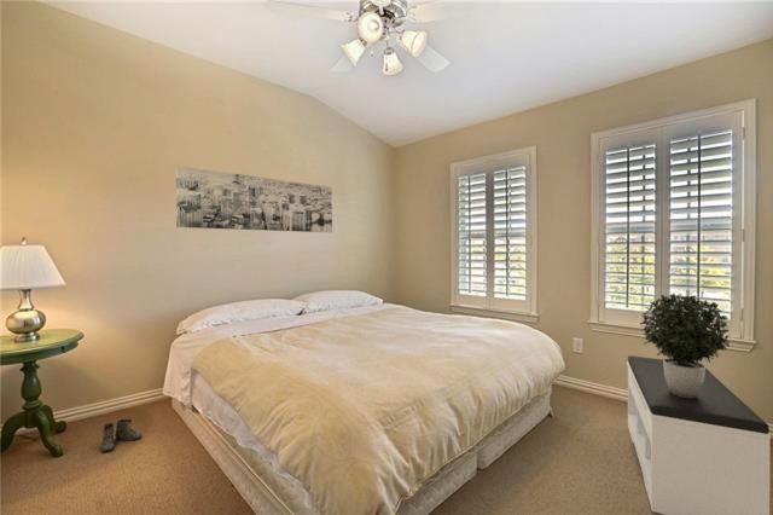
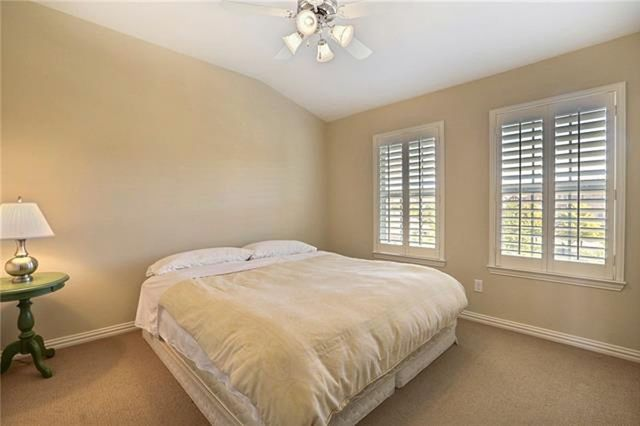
- wall art (265, 204)
- bench (680, 426)
- potted plant (681, 343)
- boots (117, 433)
